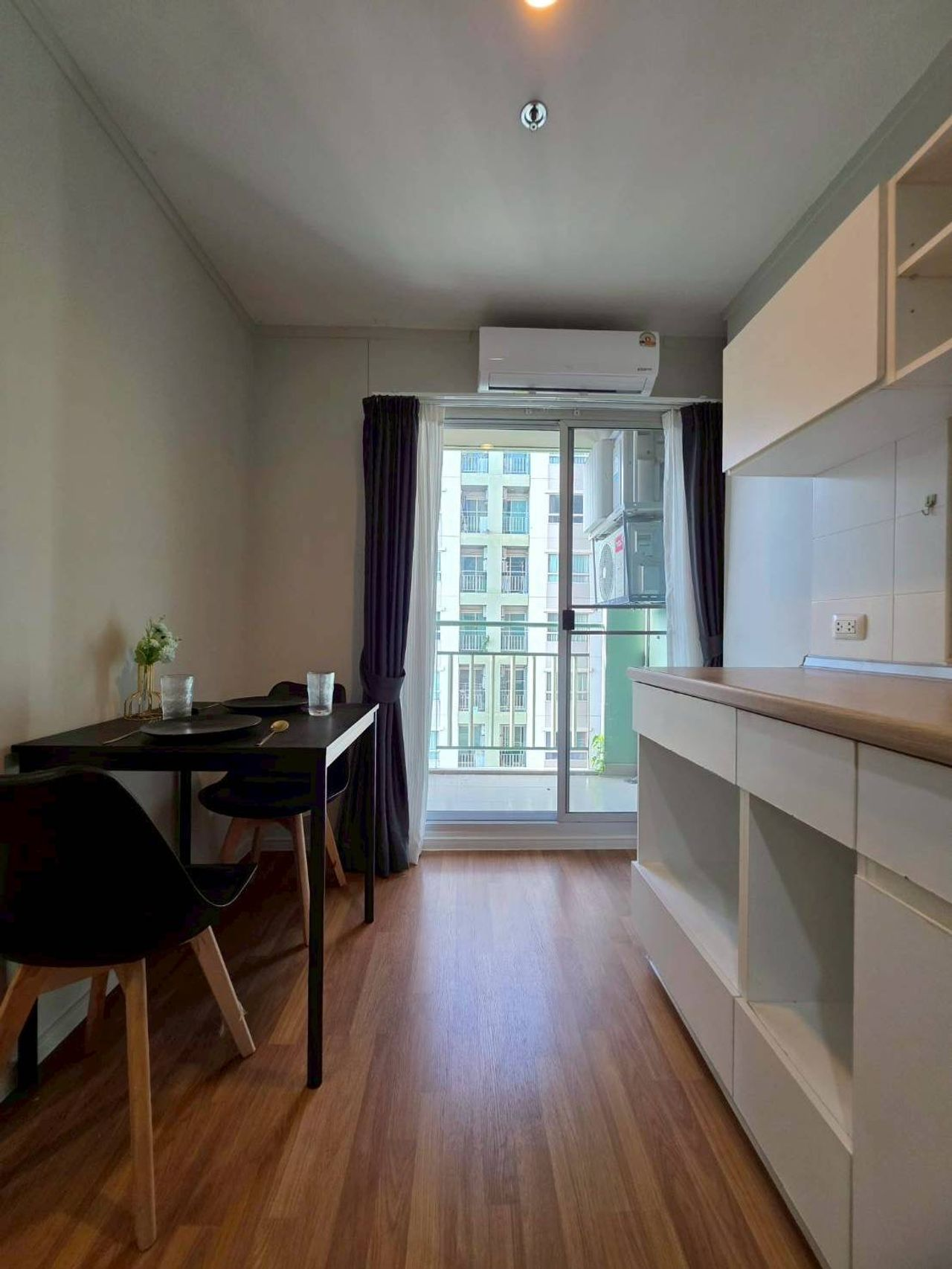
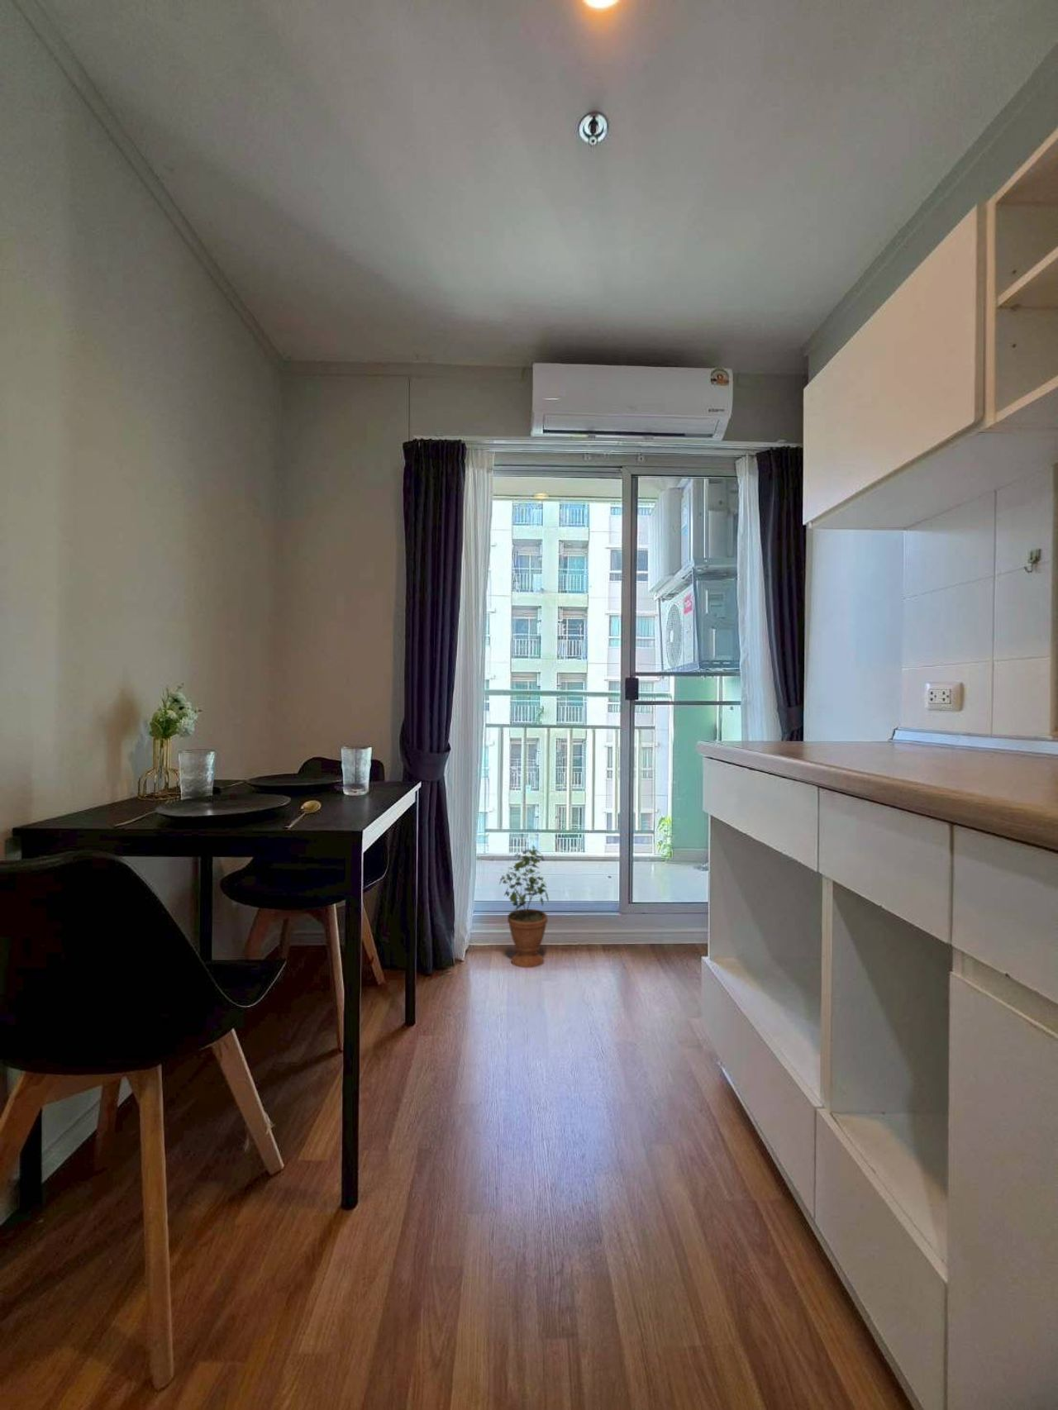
+ potted plant (523, 902)
